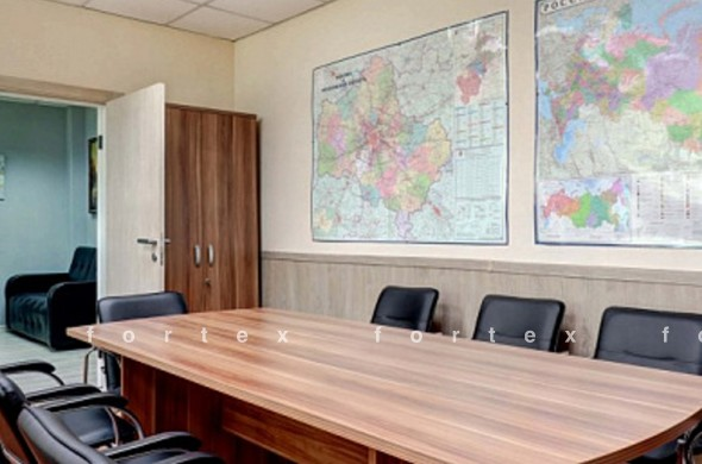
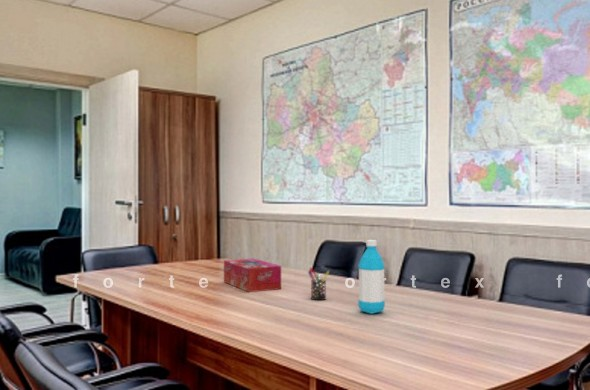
+ tissue box (251, 274)
+ water bottle (371, 276)
+ pen holder (317, 283)
